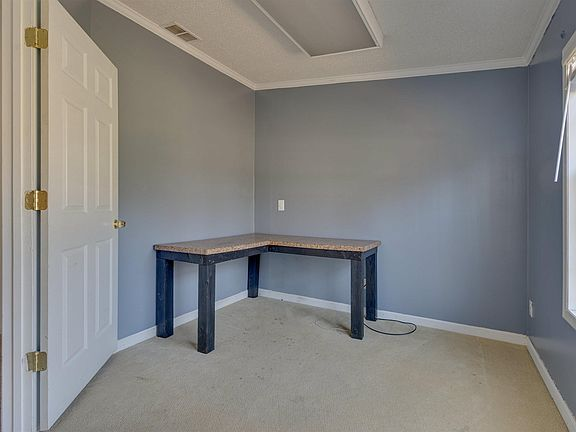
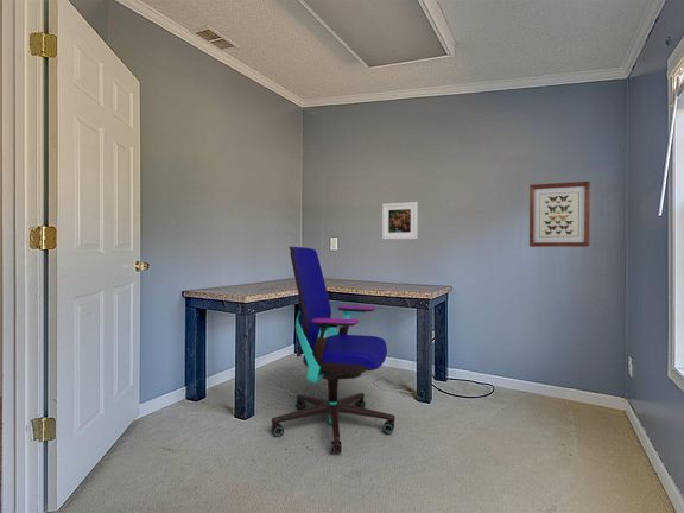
+ wall art (558, 215)
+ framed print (399, 221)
+ office chair (337, 336)
